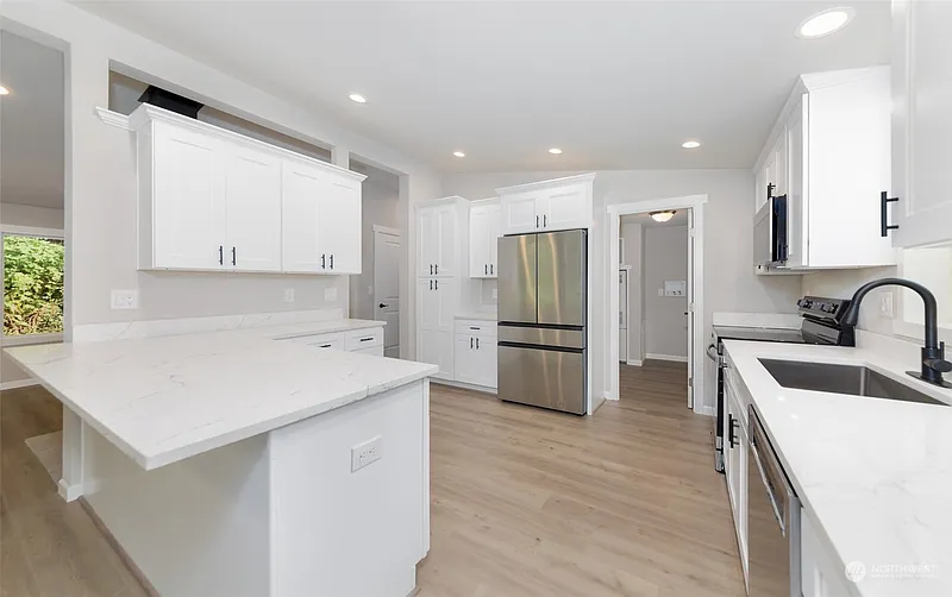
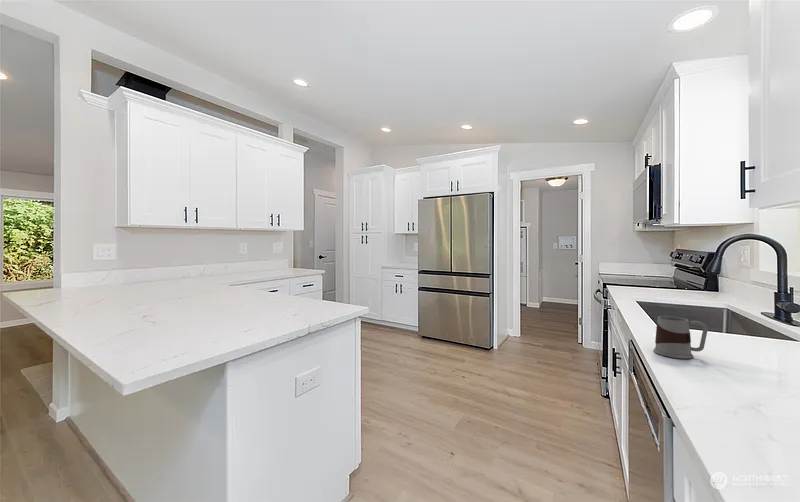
+ mug (679, 336)
